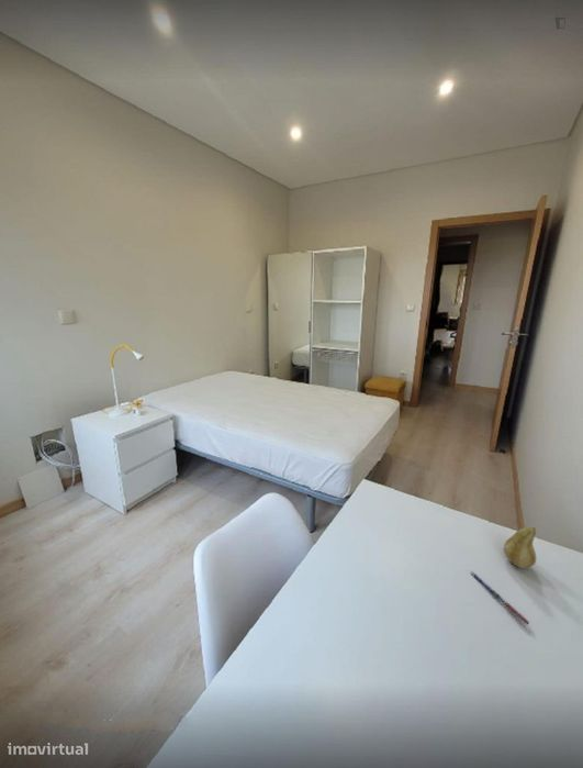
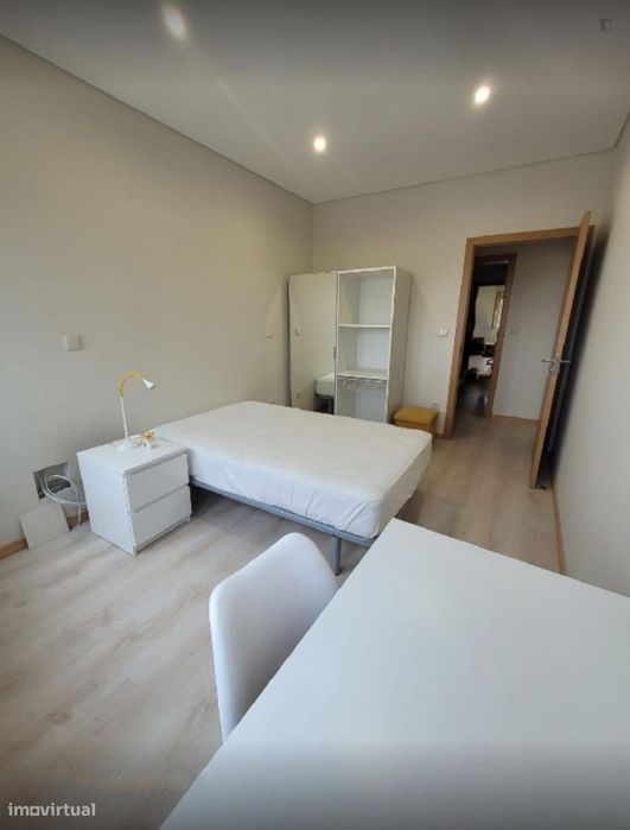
- fruit (522, 543)
- pen (496, 594)
